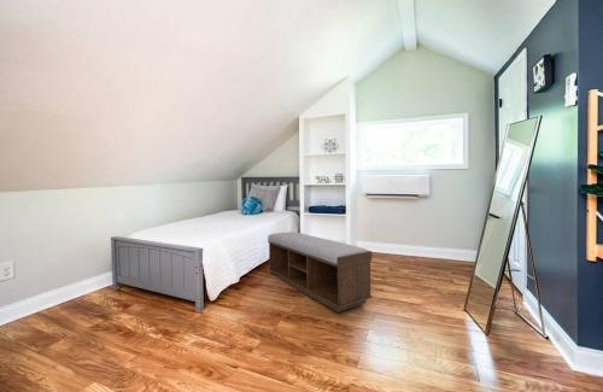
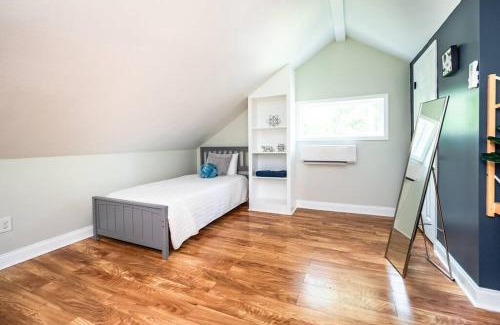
- bench (311, 263)
